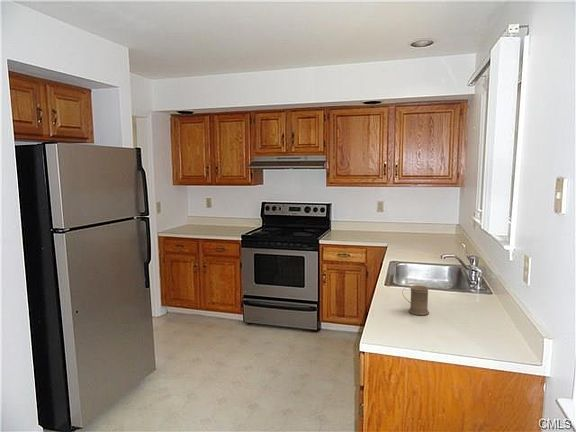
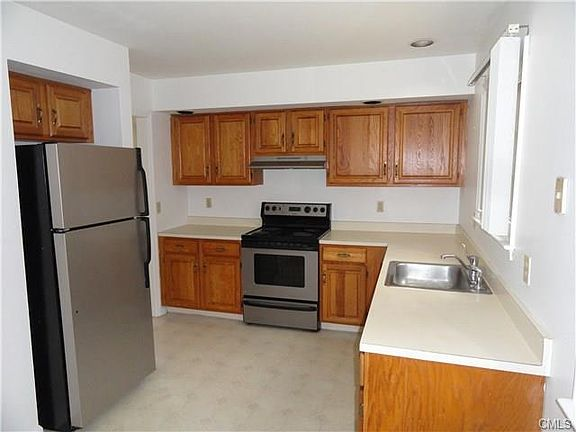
- mug (415, 299)
